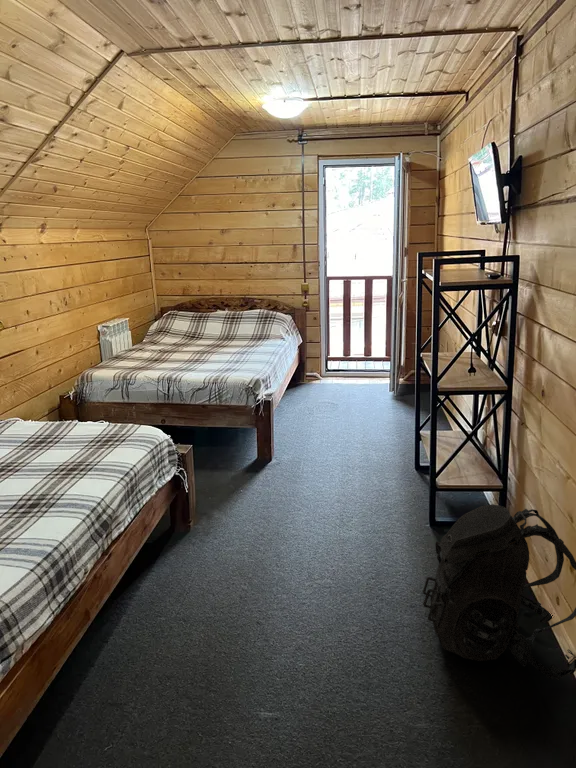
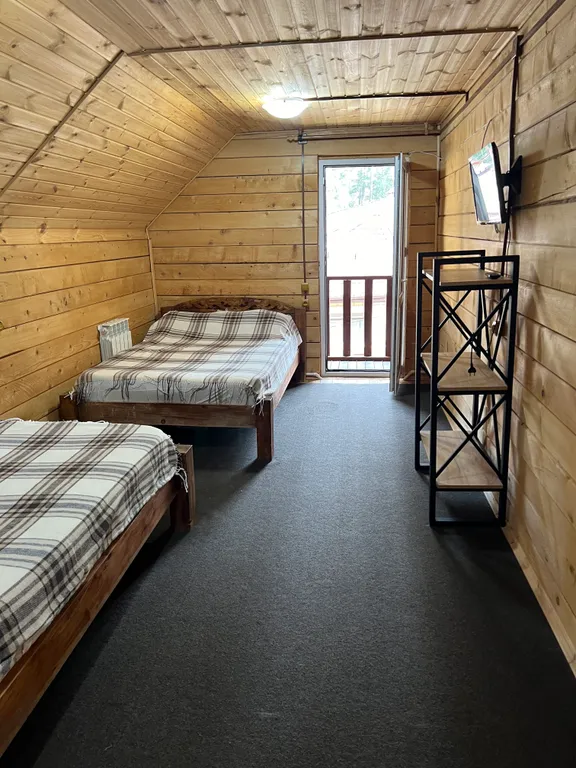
- backpack (497, 577)
